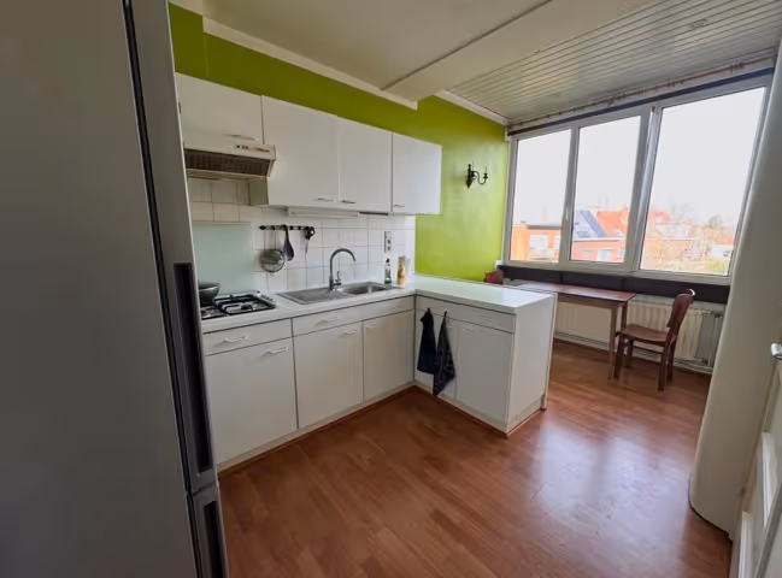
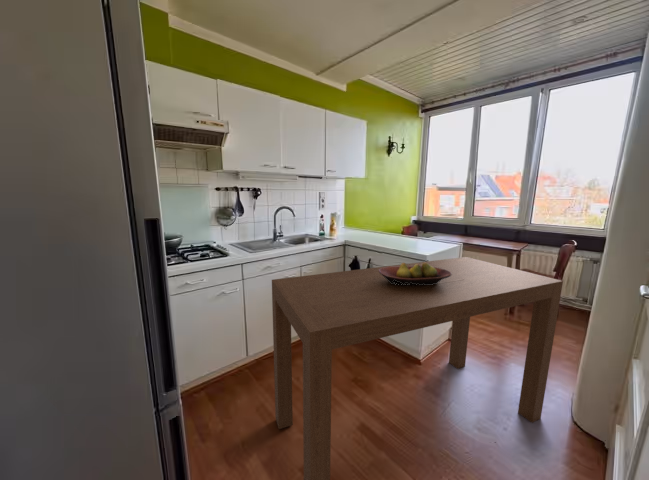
+ dining table (407, 331)
+ fruit bowl (414, 272)
